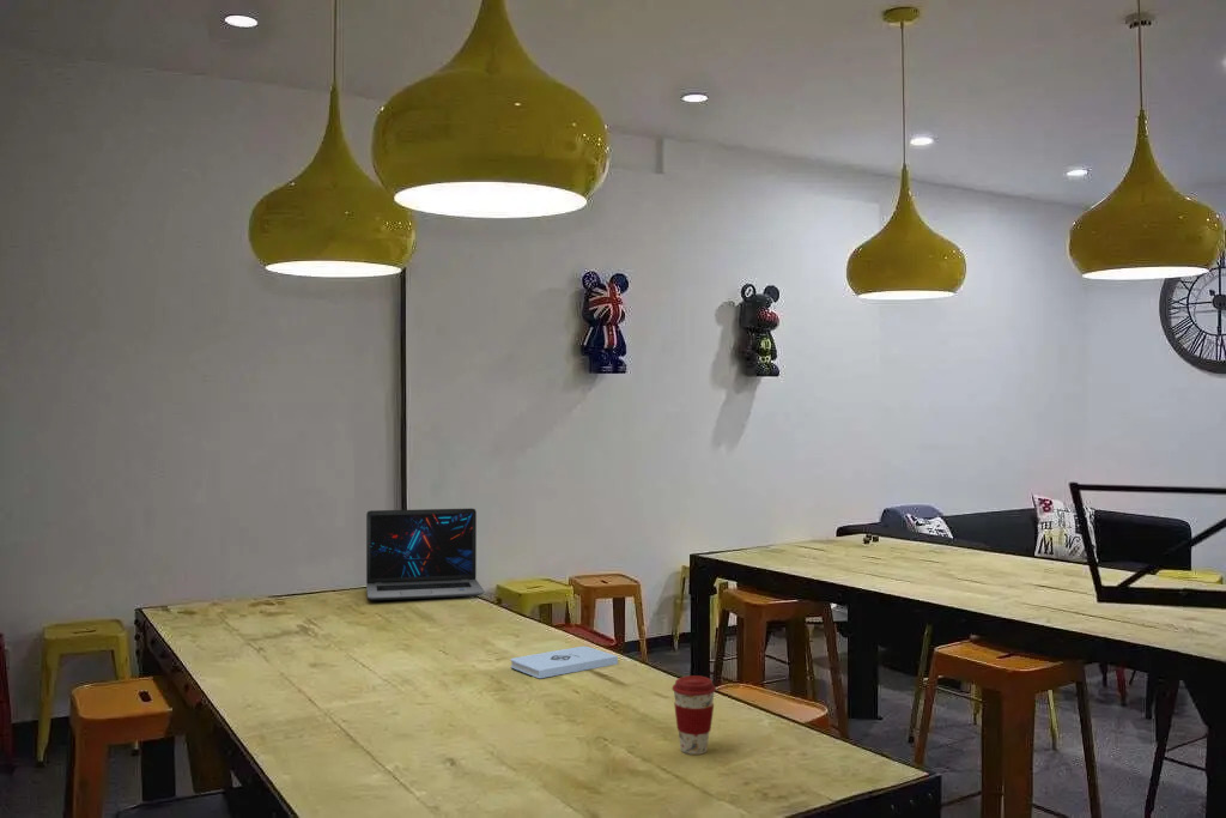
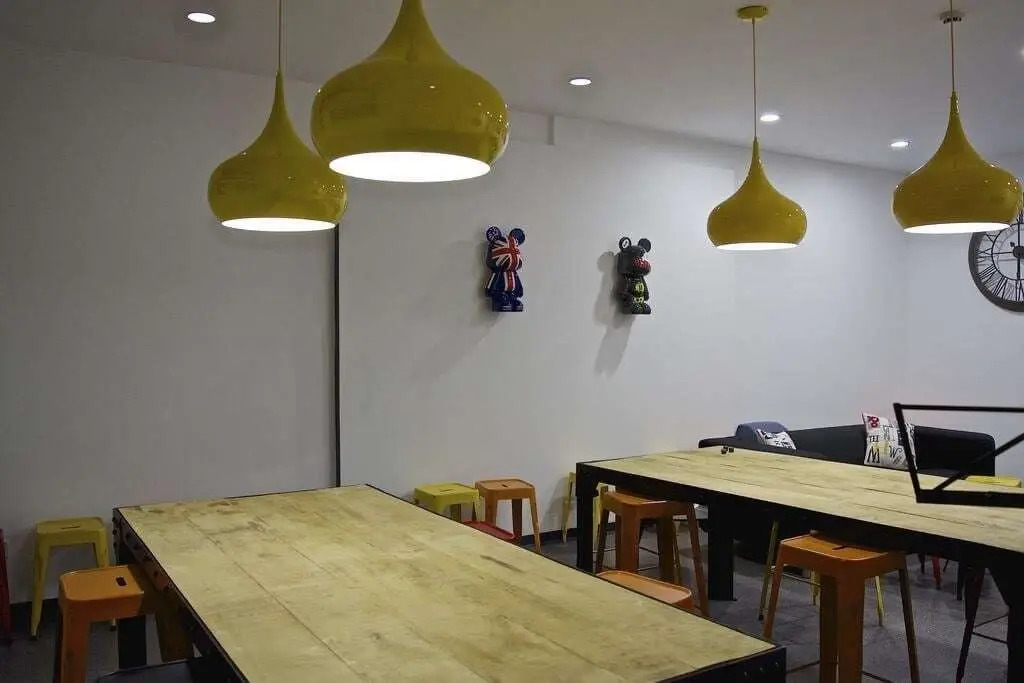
- notepad (563, 661)
- coffee cup (693, 715)
- laptop (424, 553)
